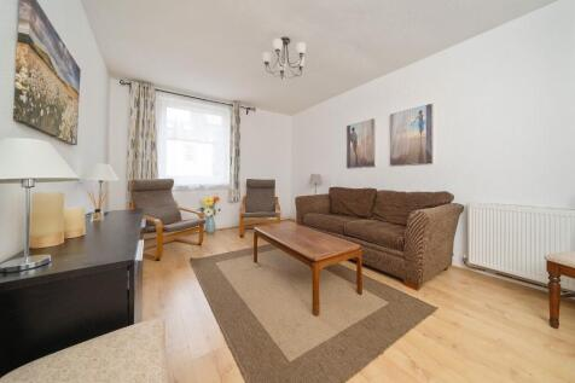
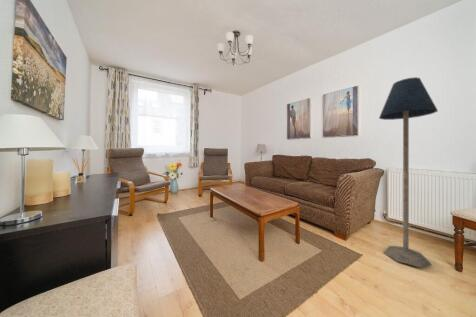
+ floor lamp (405, 169)
